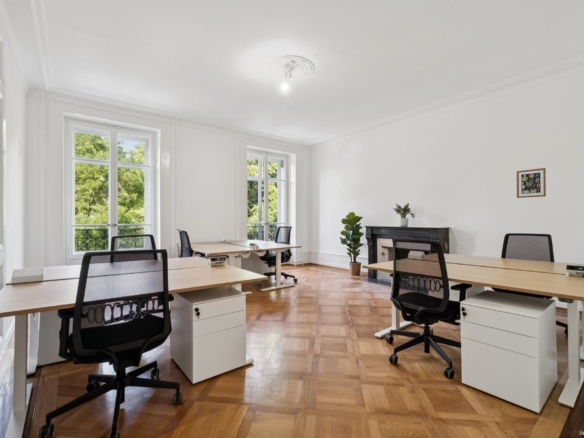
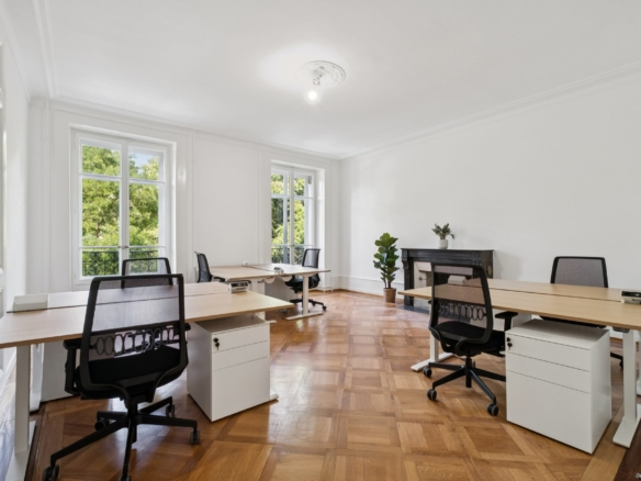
- wall art (530, 183)
